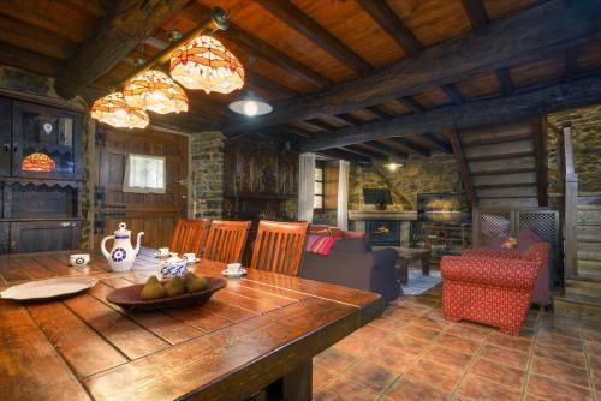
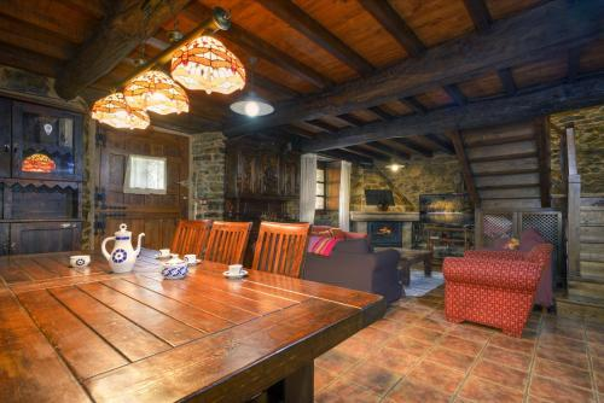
- fruit bowl (171, 288)
- plate (52, 288)
